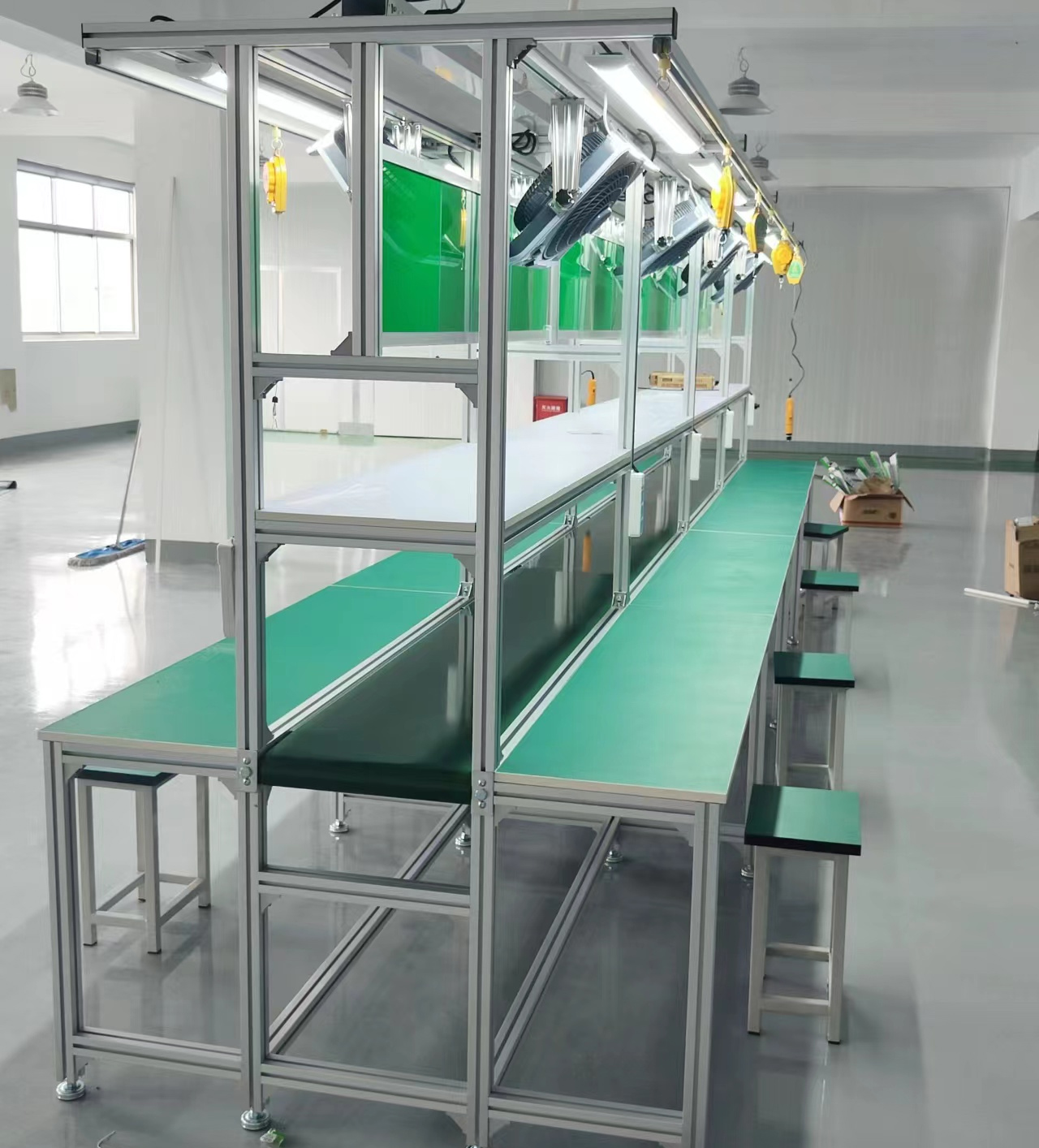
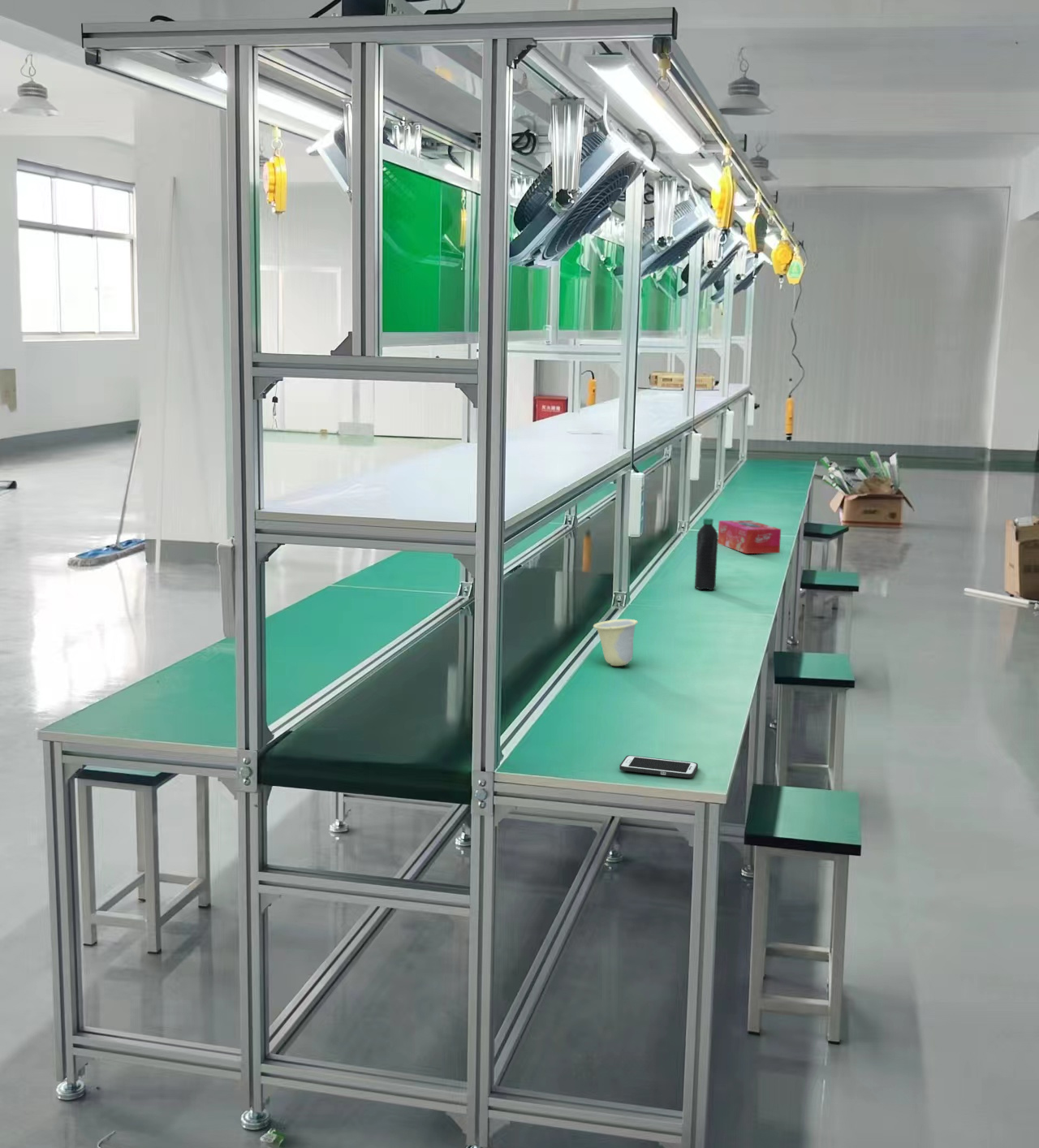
+ tissue box (748, 536)
+ water bottle (706, 554)
+ cell phone (658, 766)
+ cup (614, 642)
